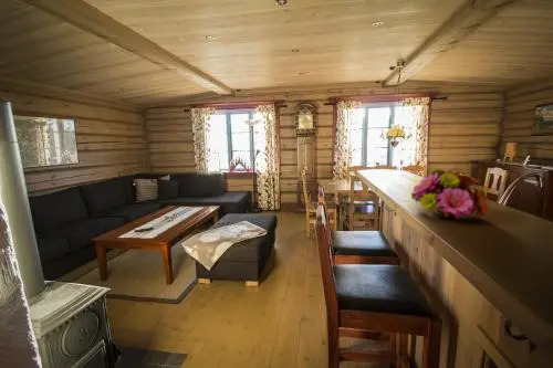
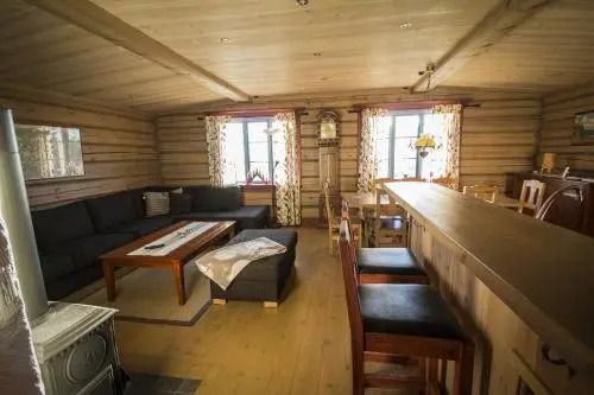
- flower bouquet (446, 191)
